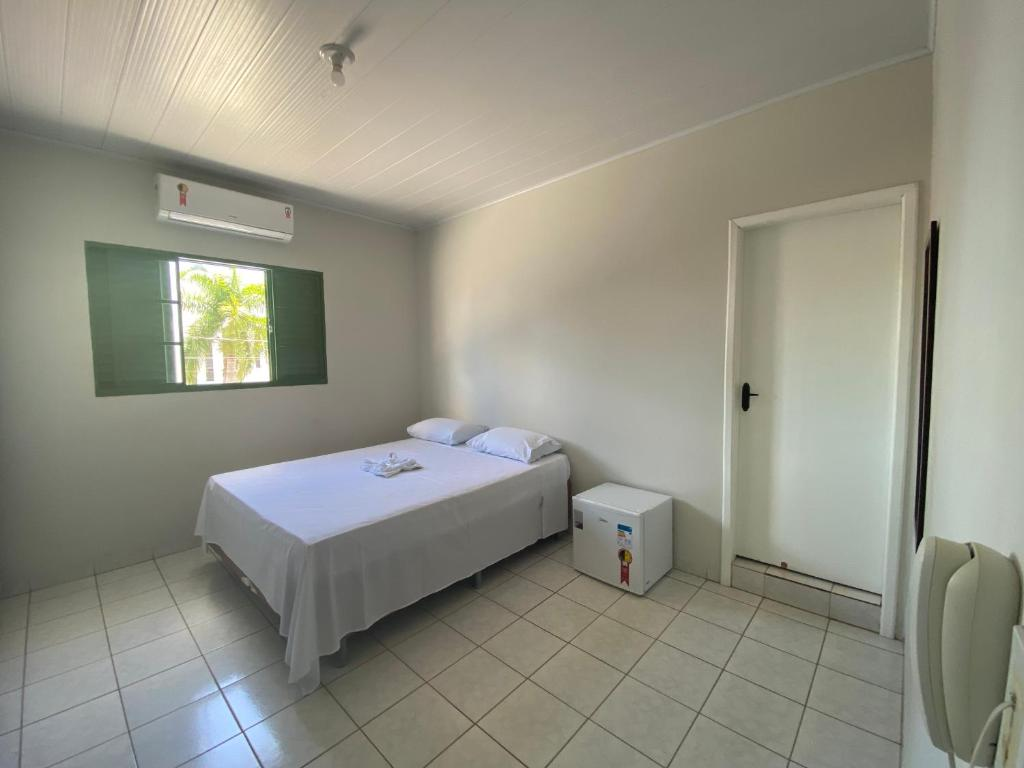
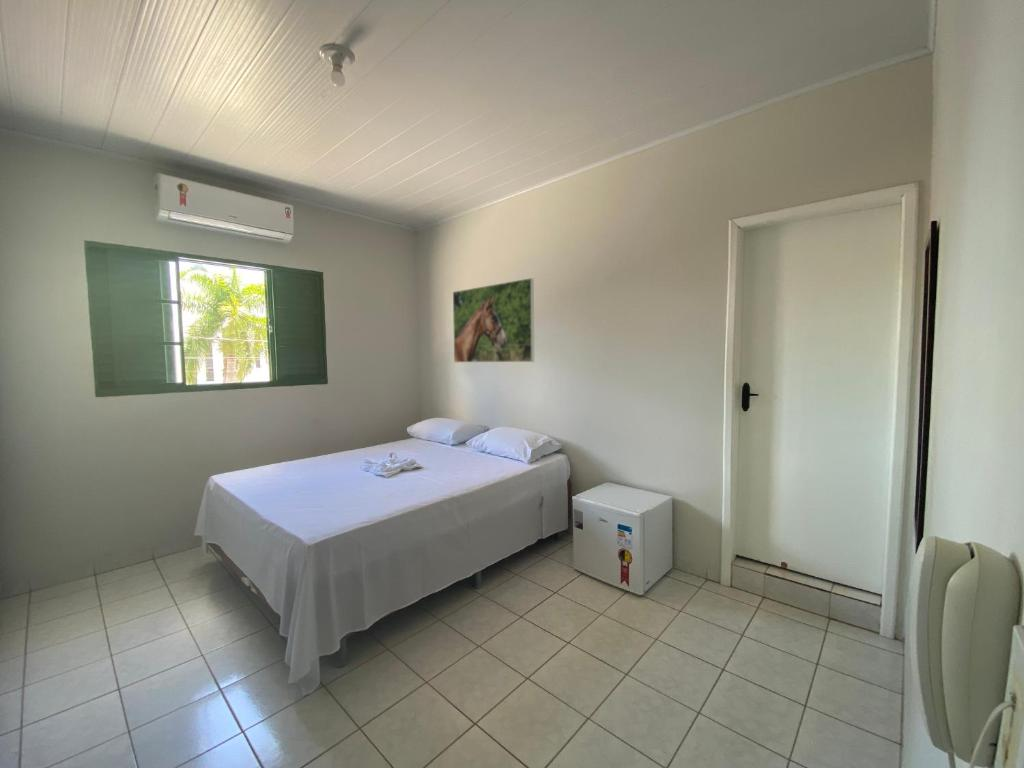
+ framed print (490, 324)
